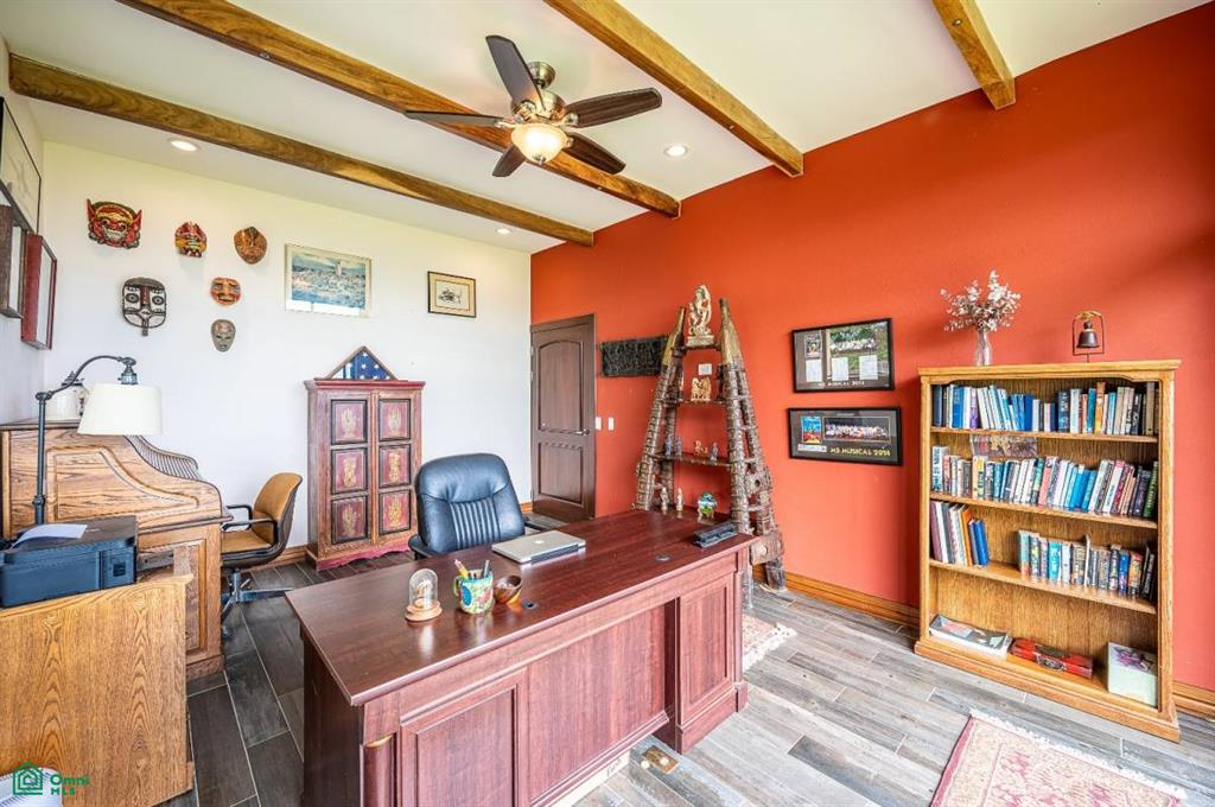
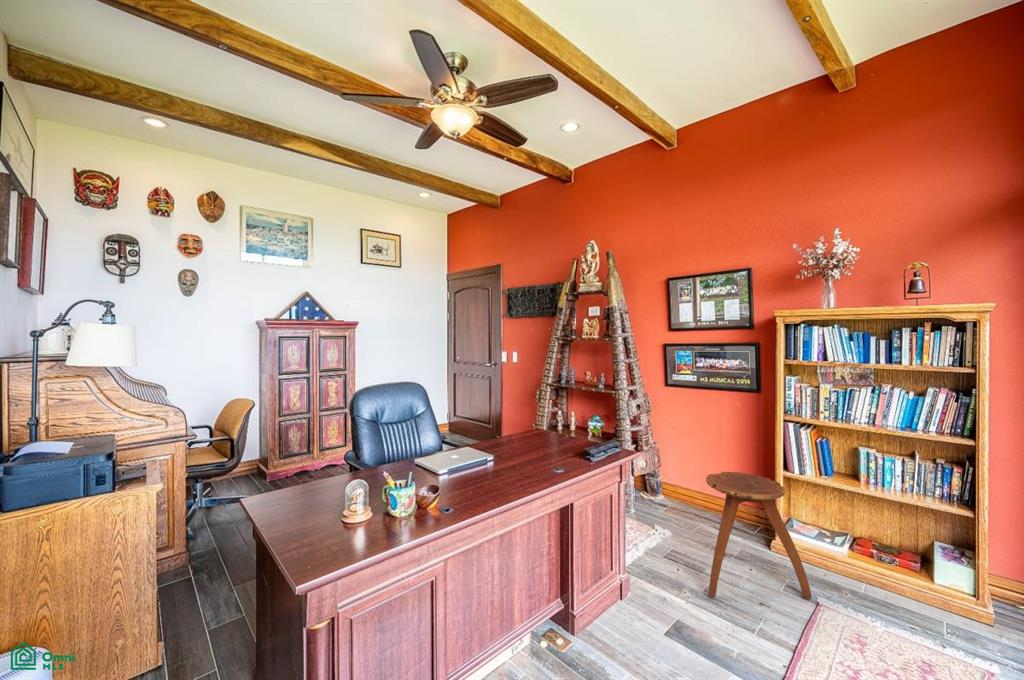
+ stool (733, 523)
